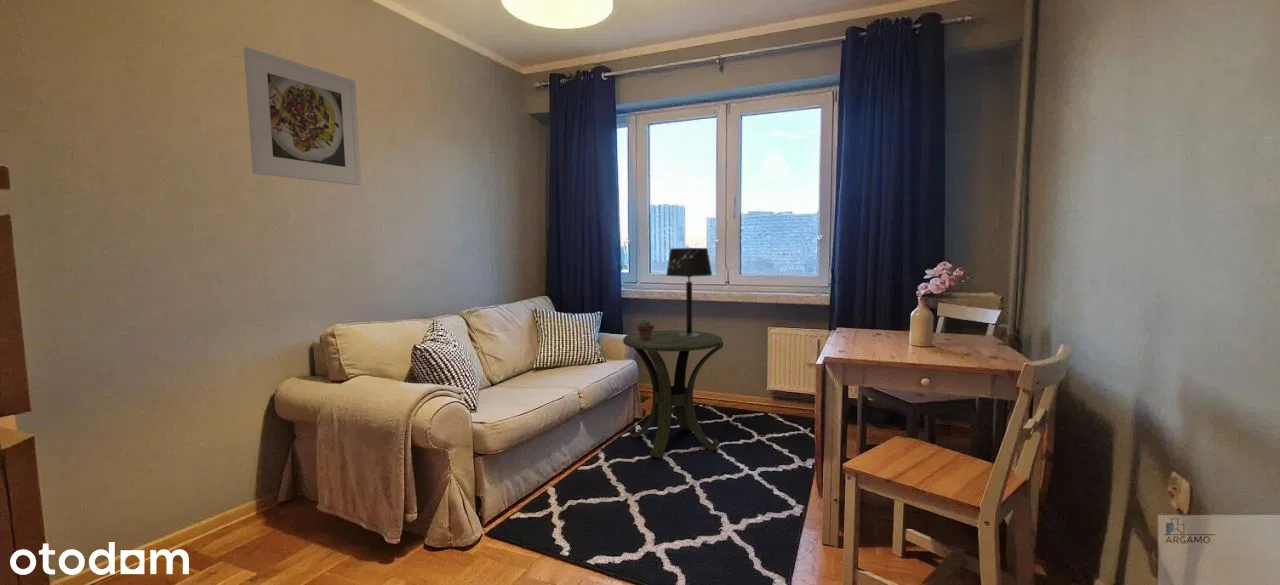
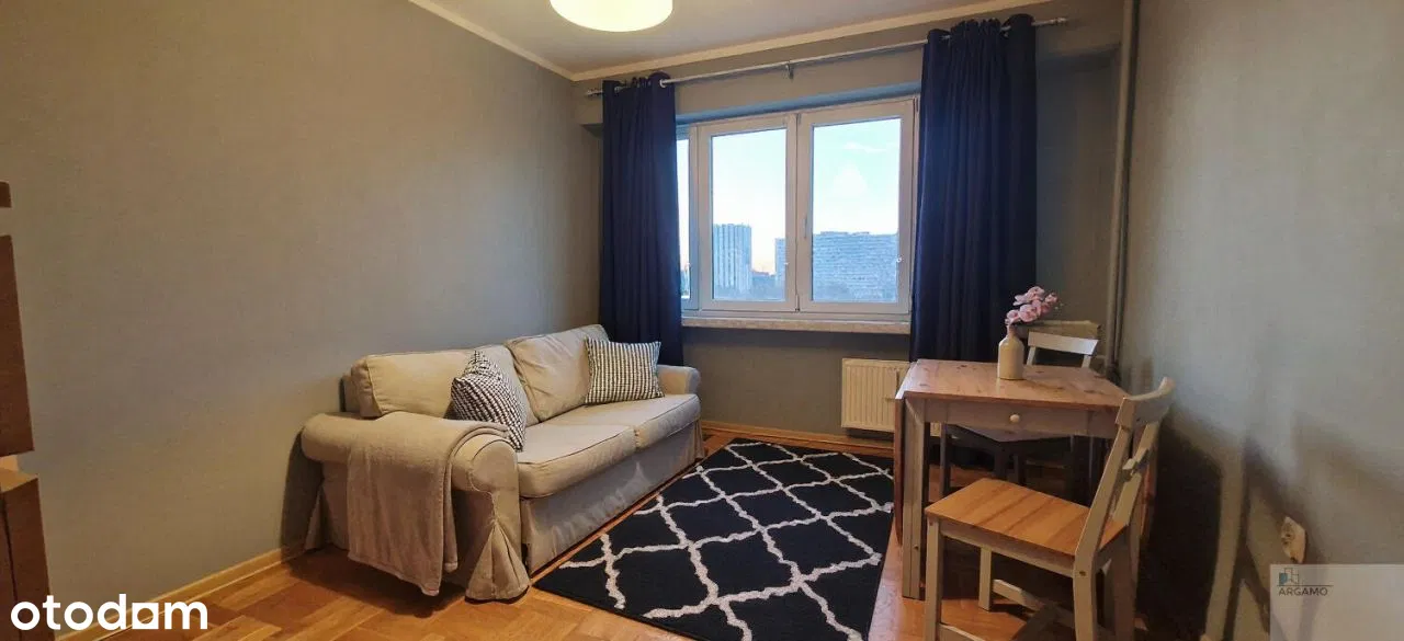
- potted succulent (645, 328)
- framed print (308, 123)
- side table (672, 390)
- table lamp (689, 291)
